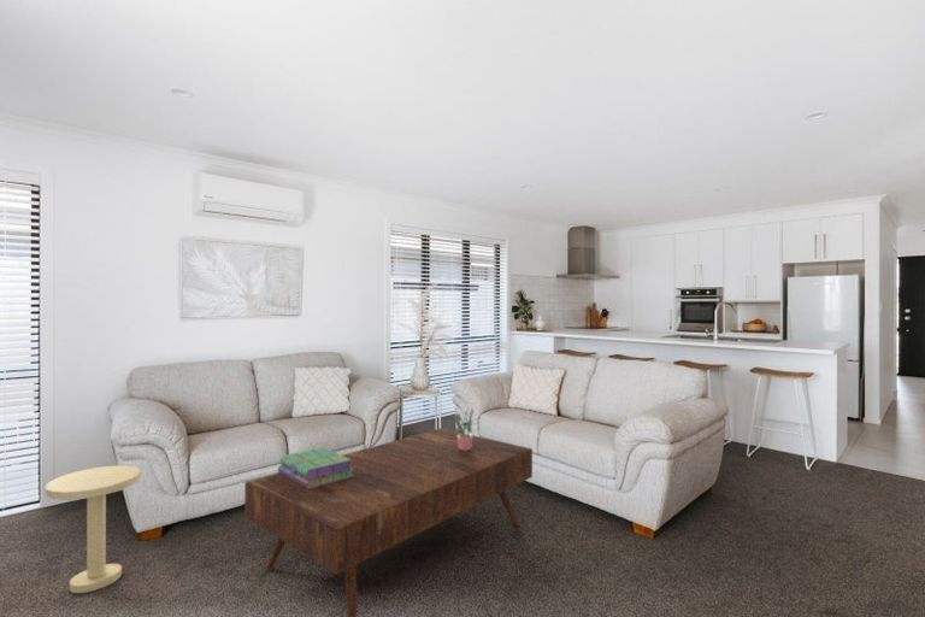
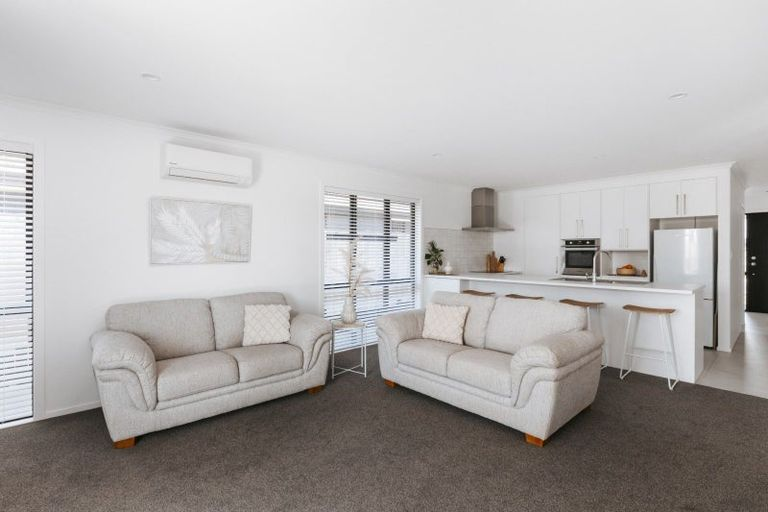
- stack of books (316, 465)
- side table (94, 529)
- coffee table (401, 503)
- potted plant (459, 429)
